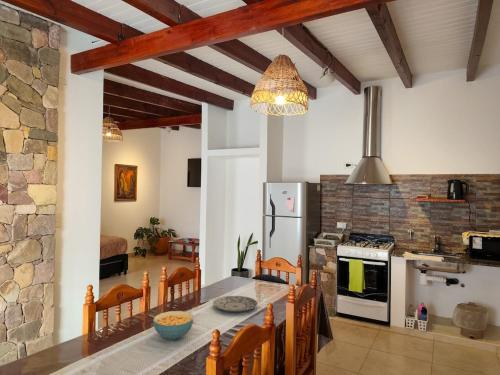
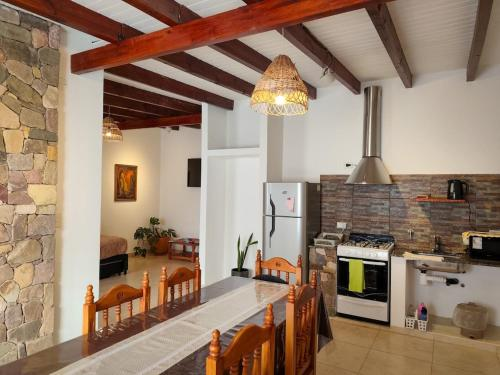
- cereal bowl (173, 327)
- plate (235, 304)
